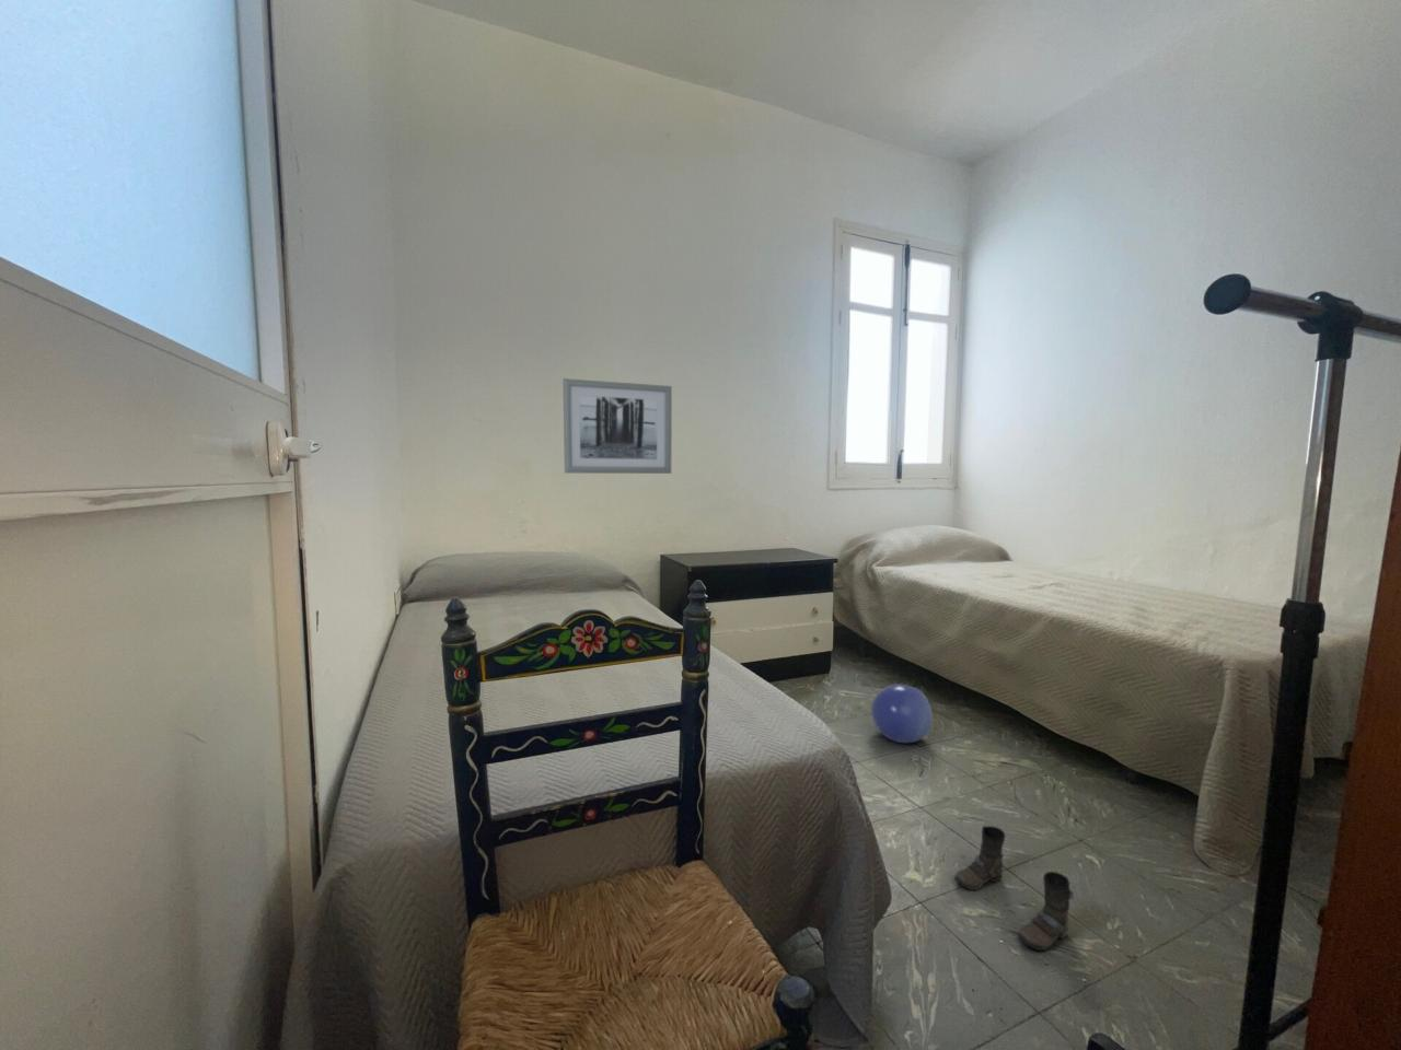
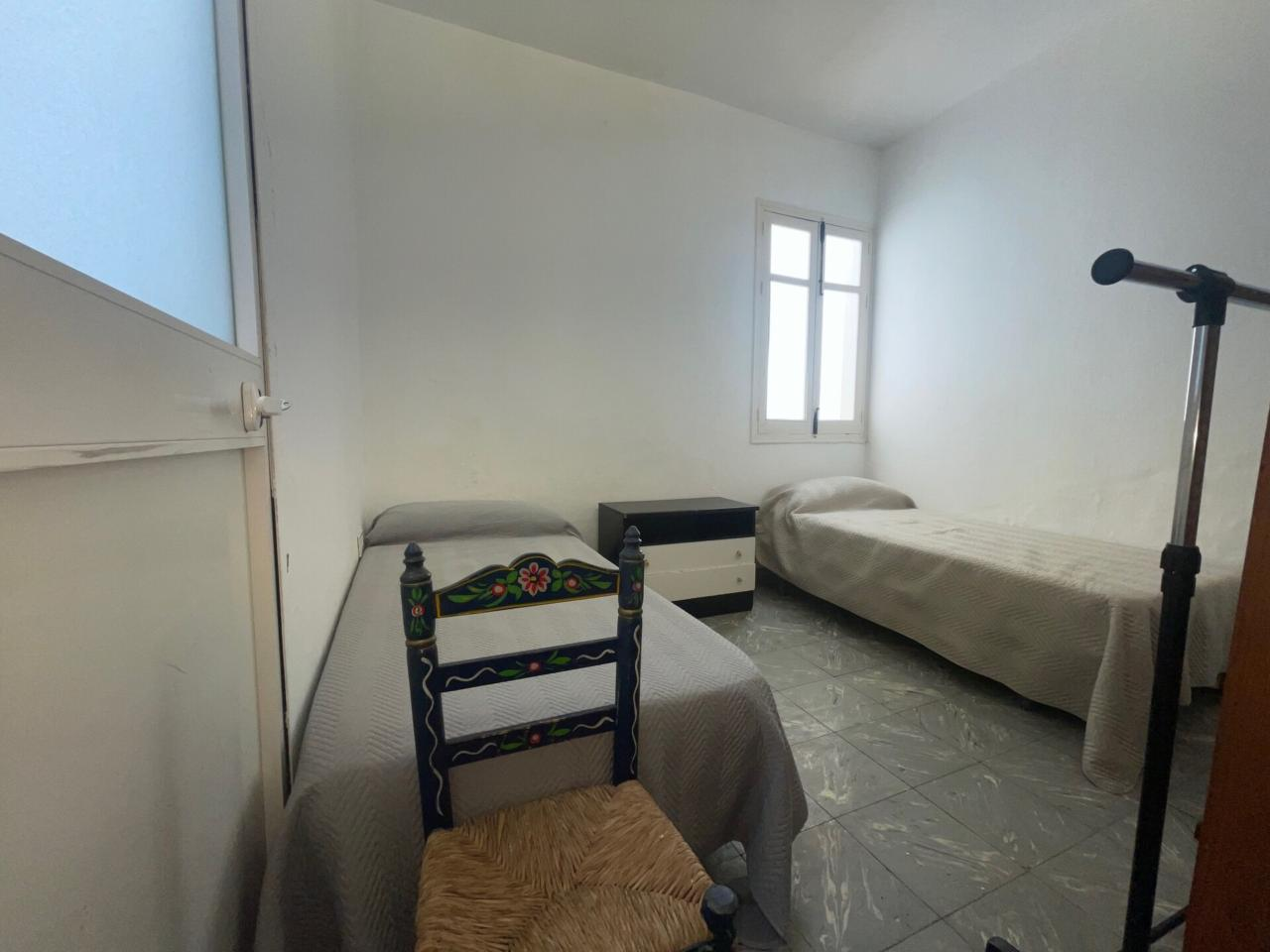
- boots (1001, 878)
- wall art (620, 428)
- ball (901, 712)
